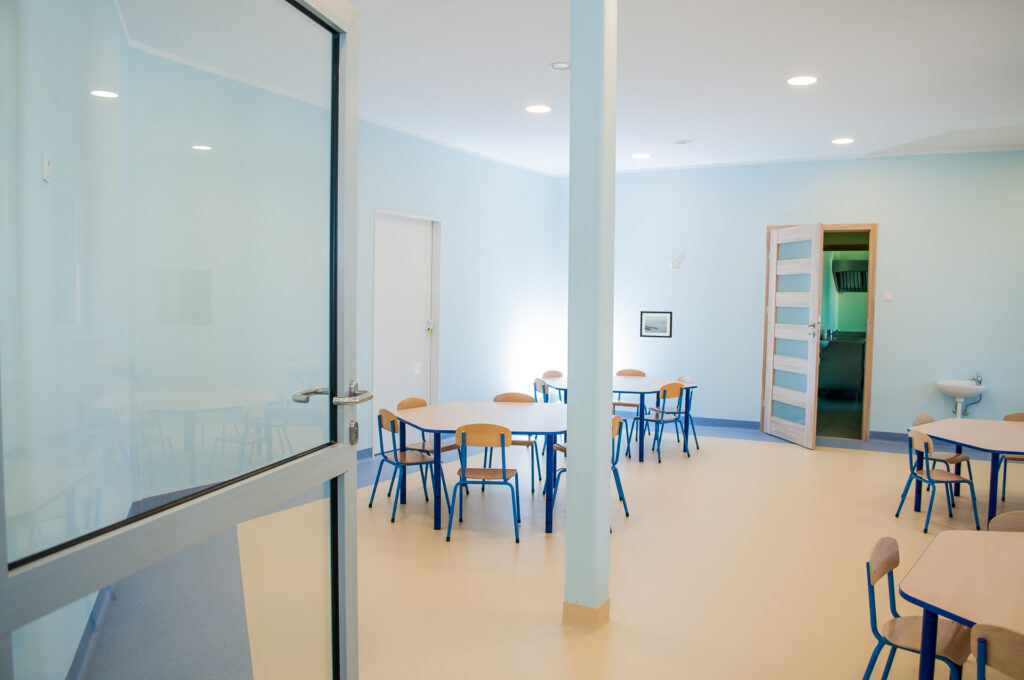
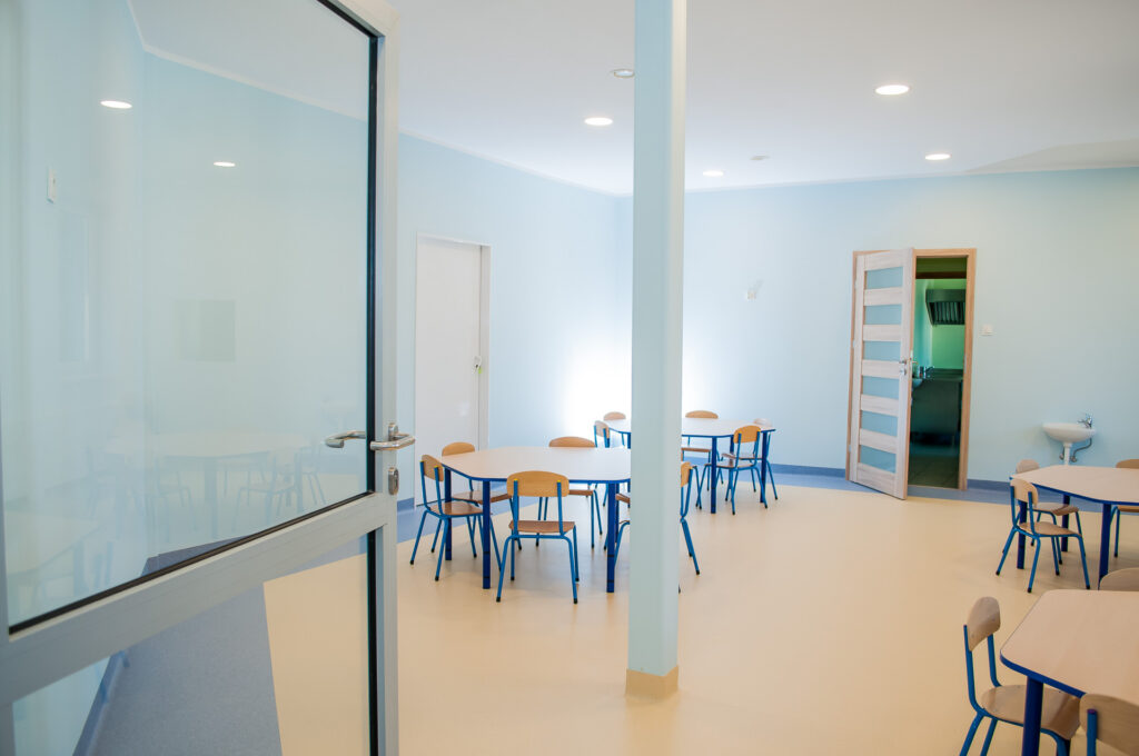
- wall art (656, 324)
